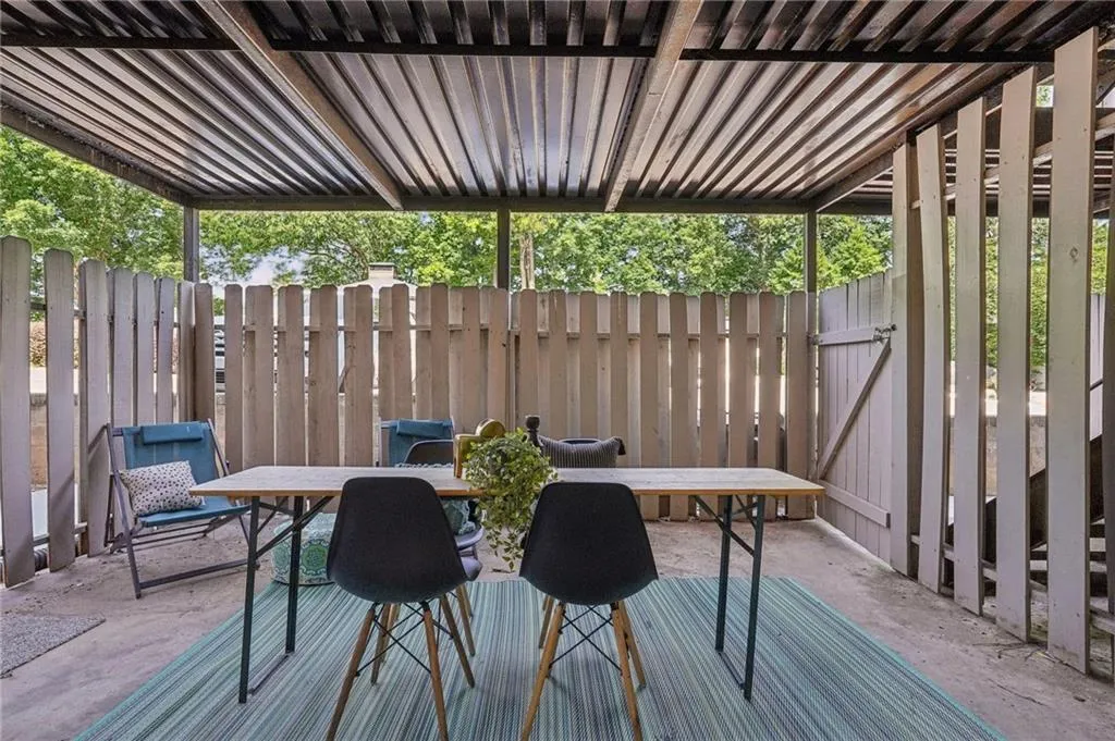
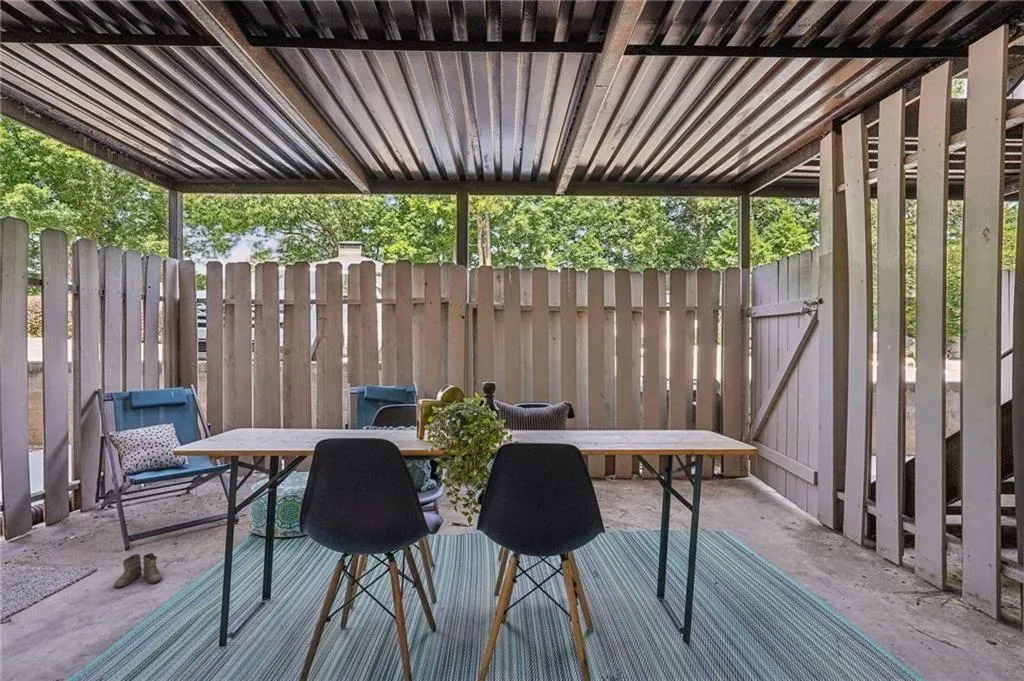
+ boots (138, 569)
